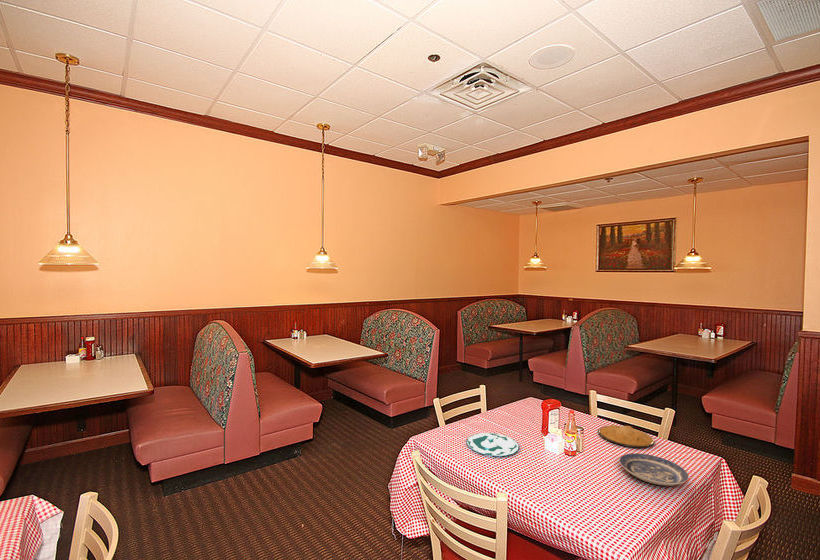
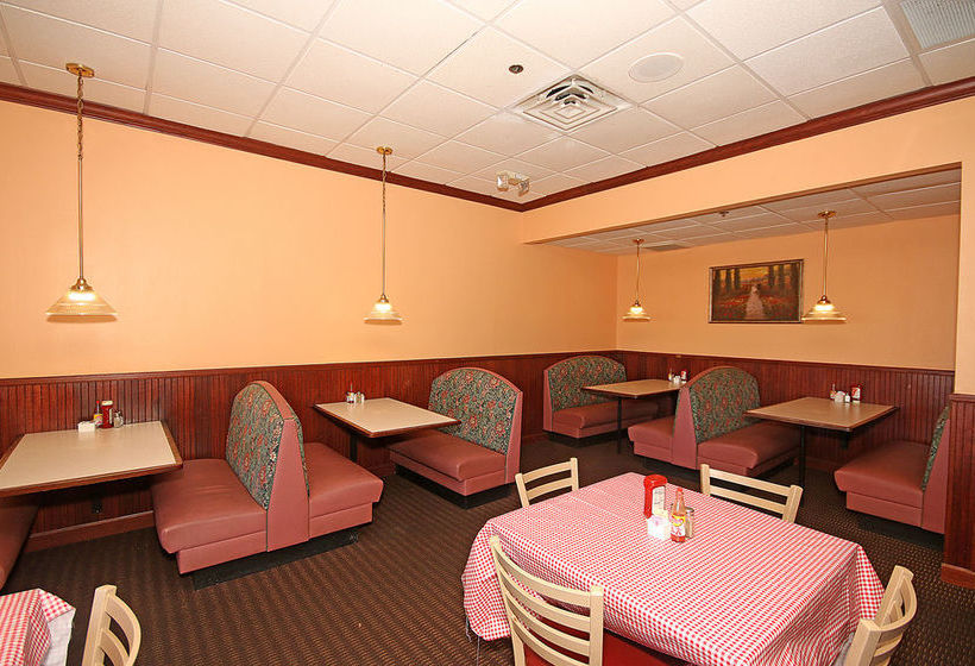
- plate (625, 432)
- plate (652, 471)
- plate (492, 441)
